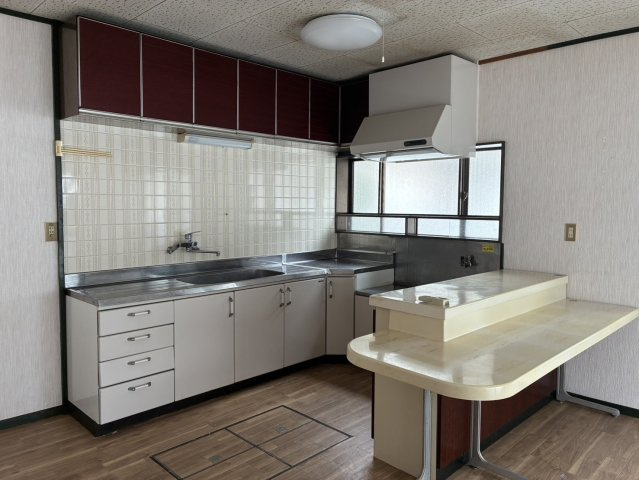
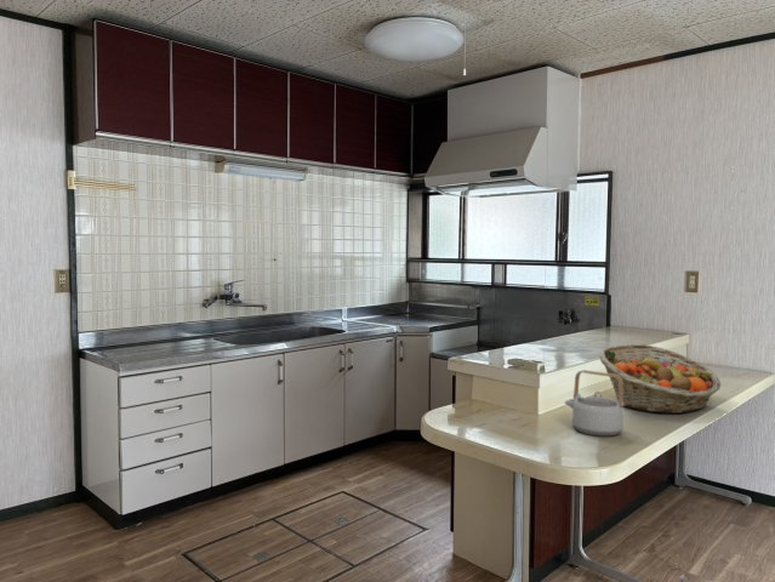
+ teapot (593, 400)
+ fruit basket (657, 376)
